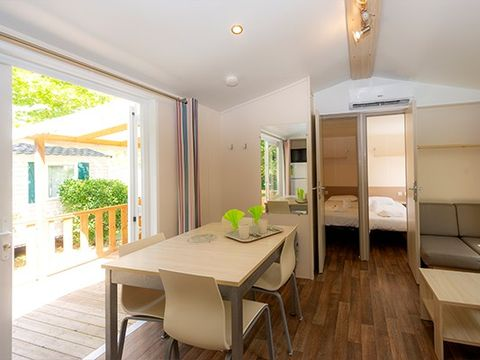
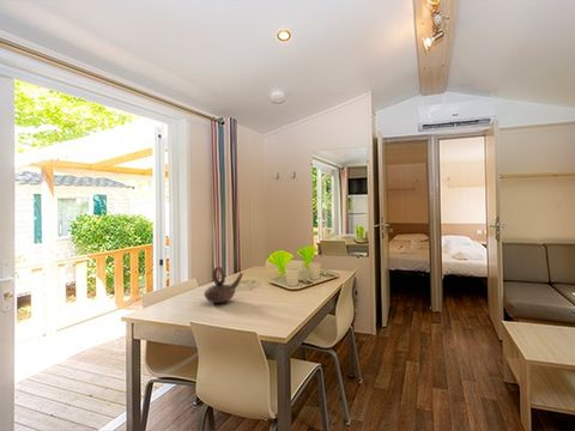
+ teapot (223, 283)
